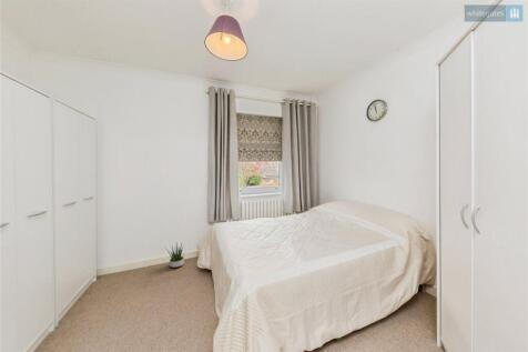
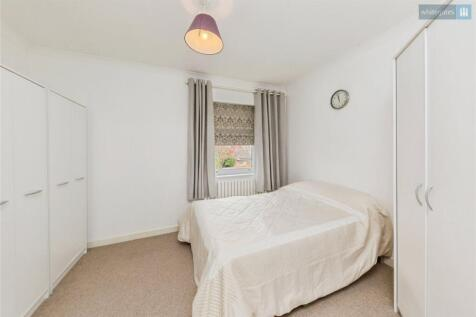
- potted plant (176, 254)
